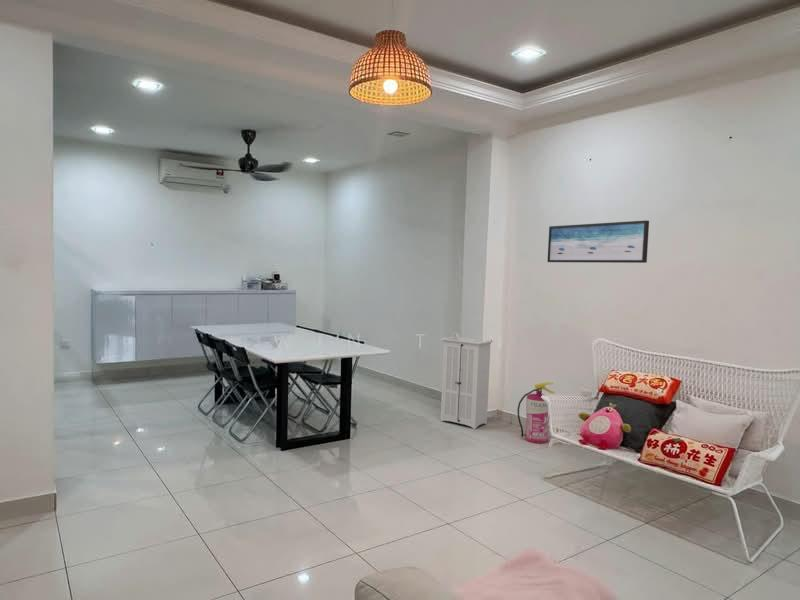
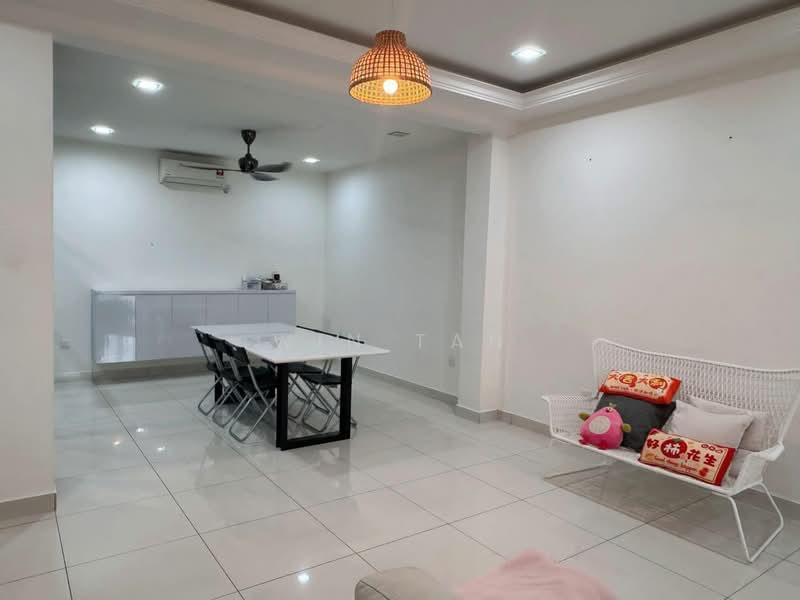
- storage cabinet (464, 380)
- fire extinguisher (536, 411)
- wall art (594, 243)
